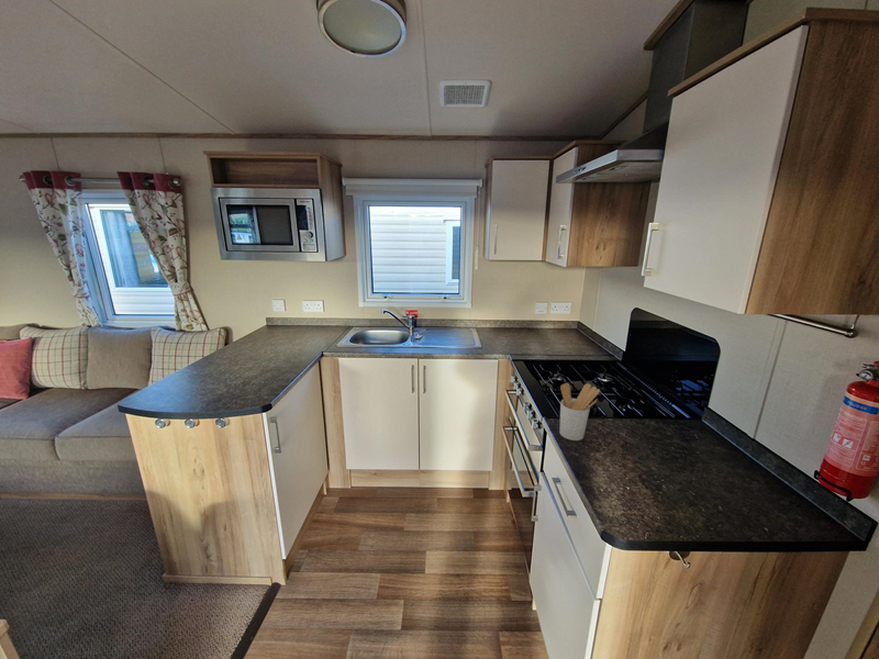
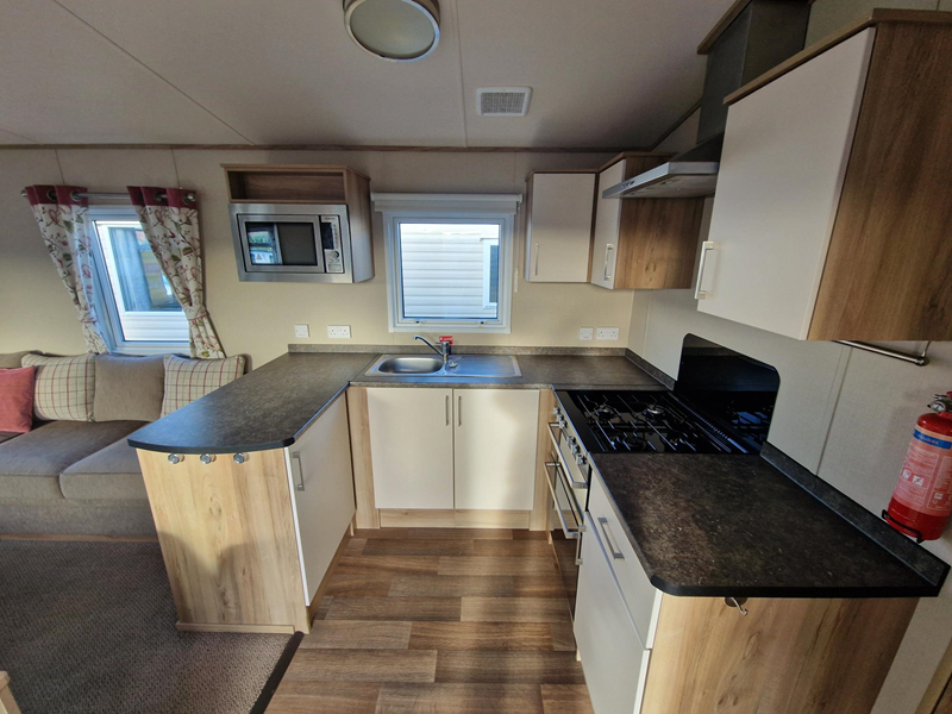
- utensil holder (578, 410)
